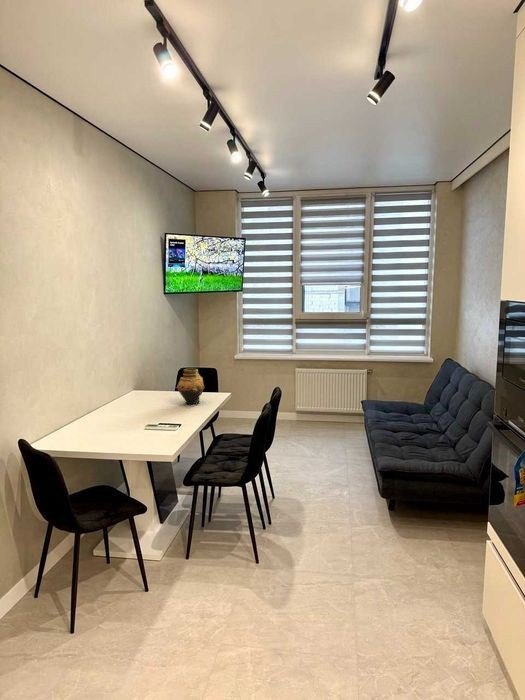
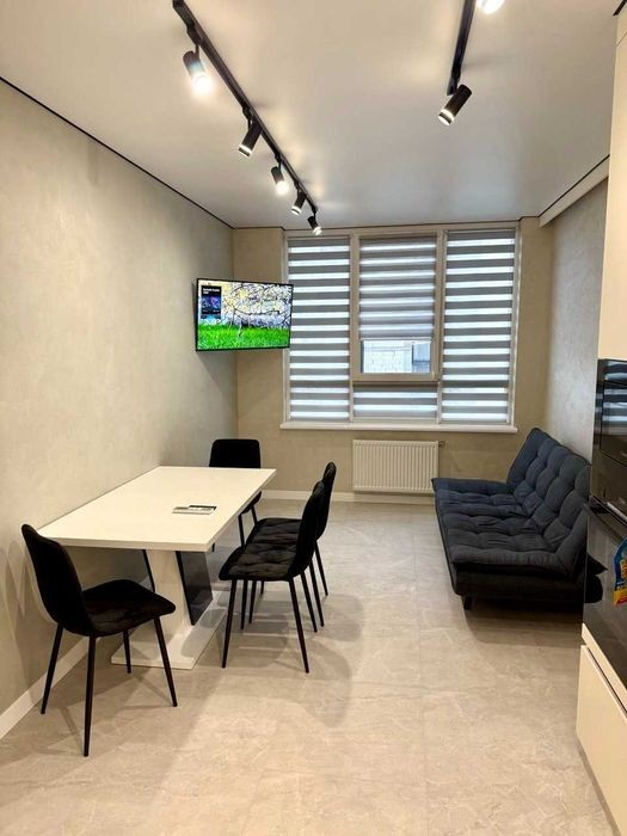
- vase (190, 386)
